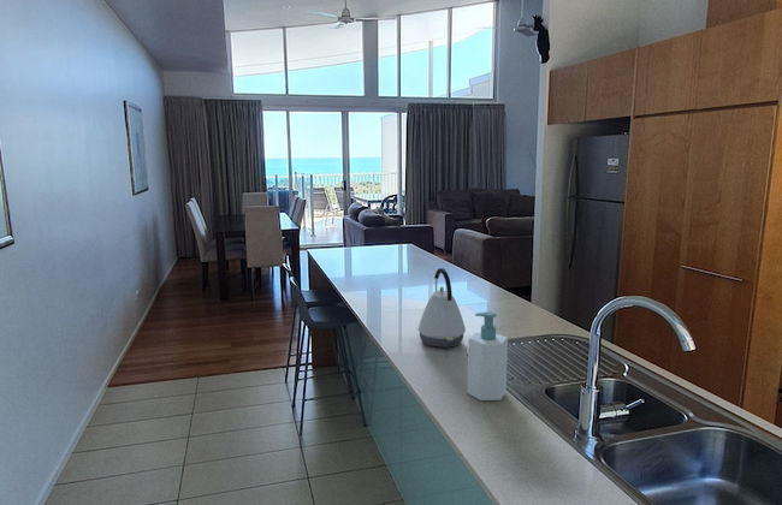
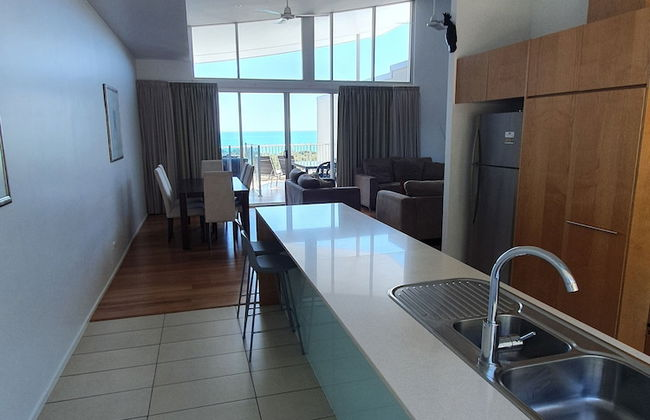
- soap bottle (487, 354)
- kettle (440, 304)
